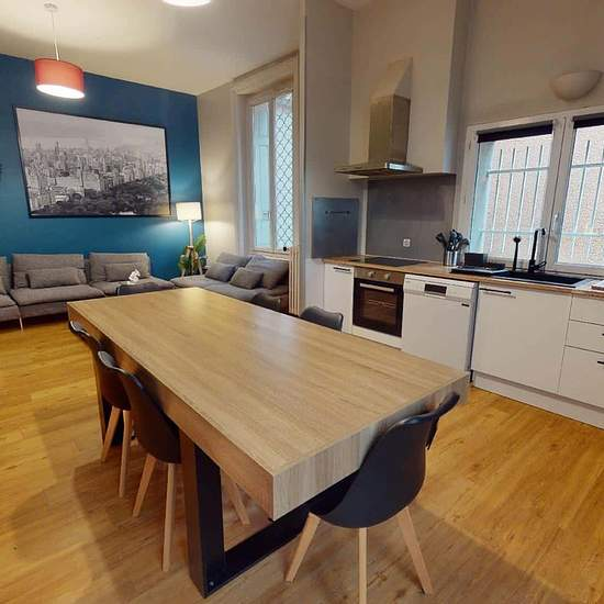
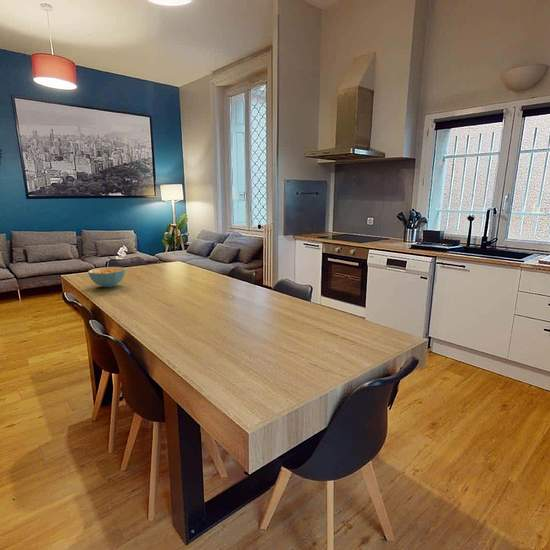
+ cereal bowl (107, 278)
